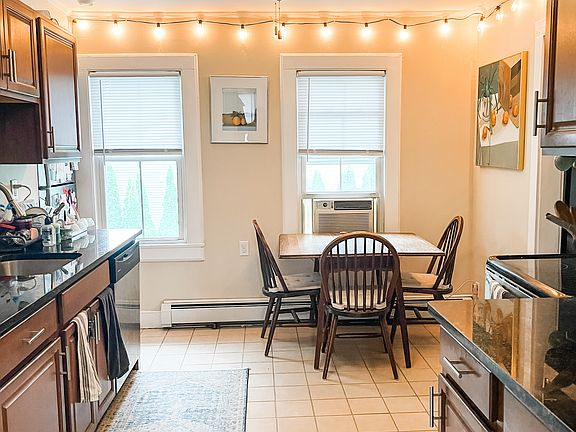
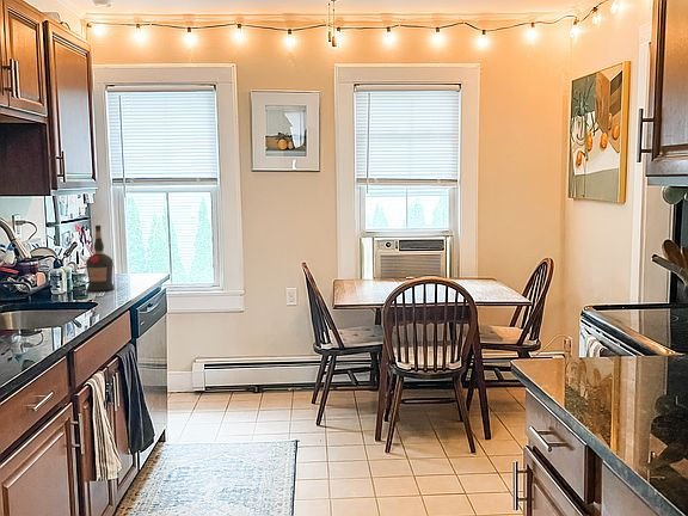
+ liquor bottle (99, 257)
